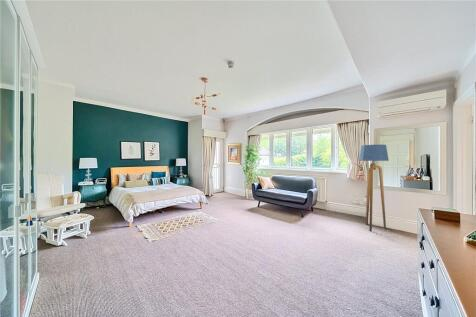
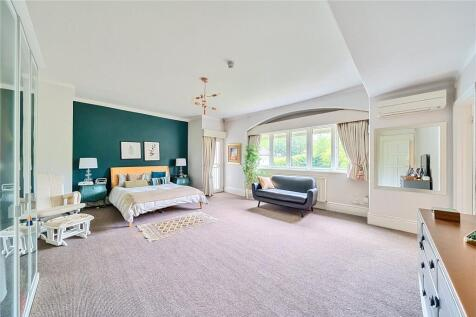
- floor lamp (372, 186)
